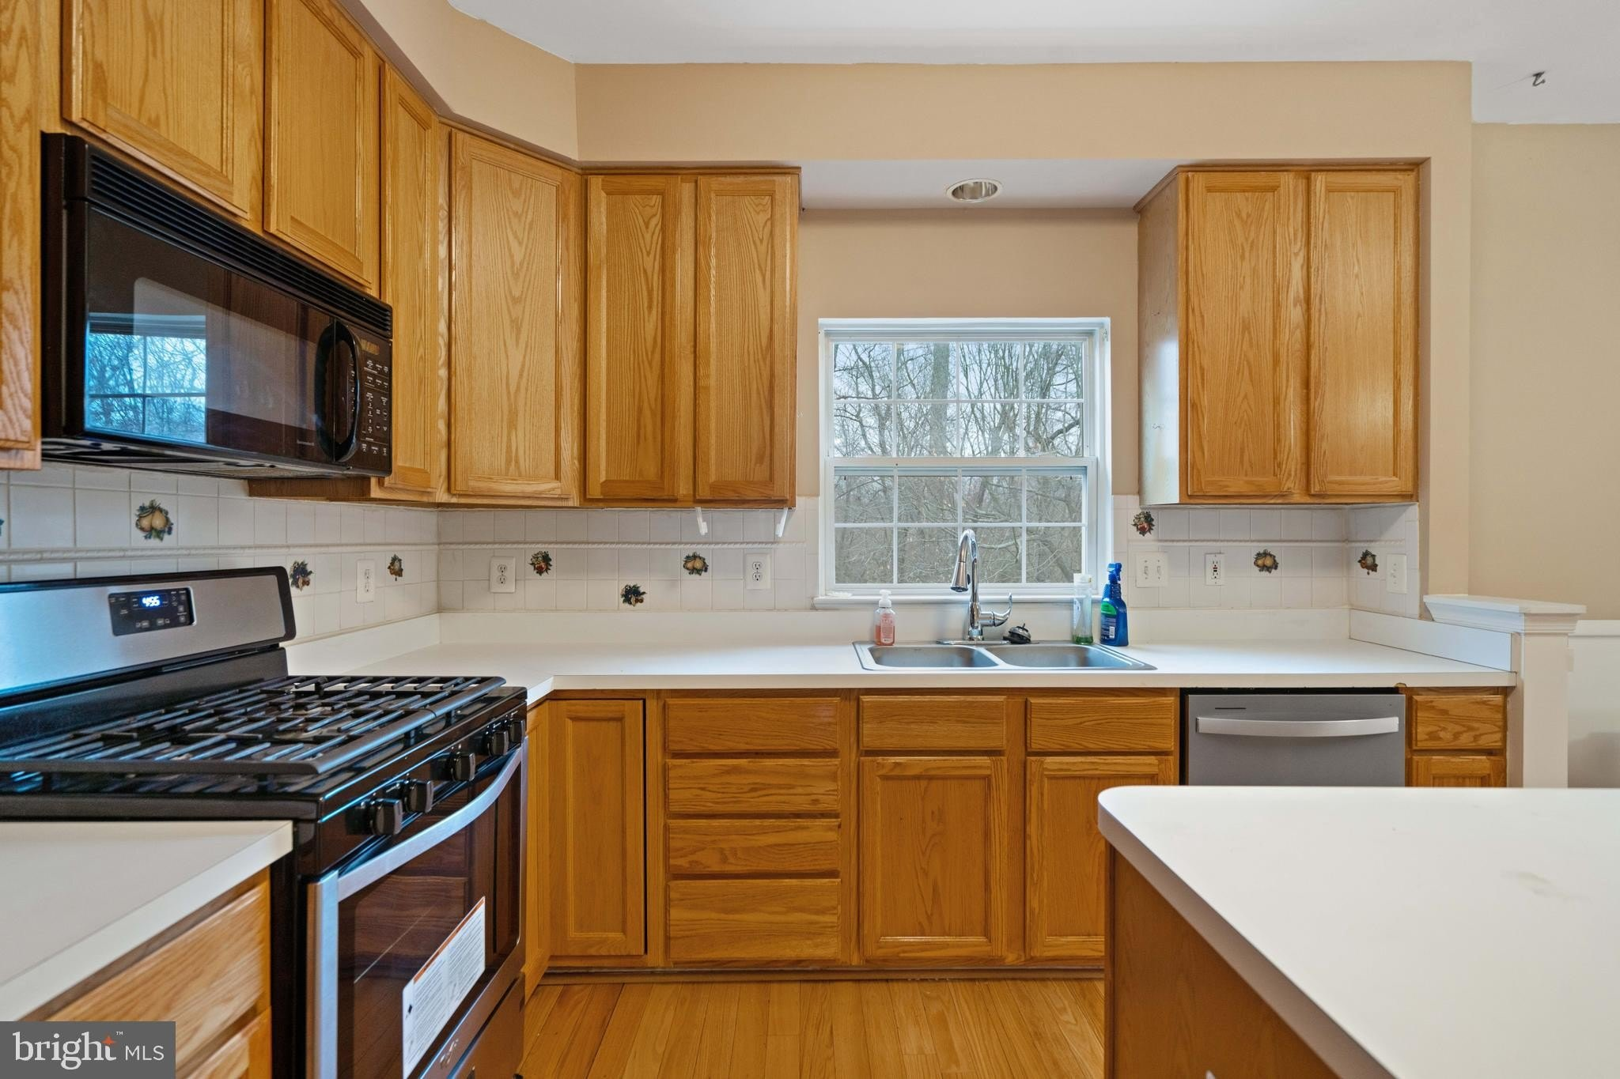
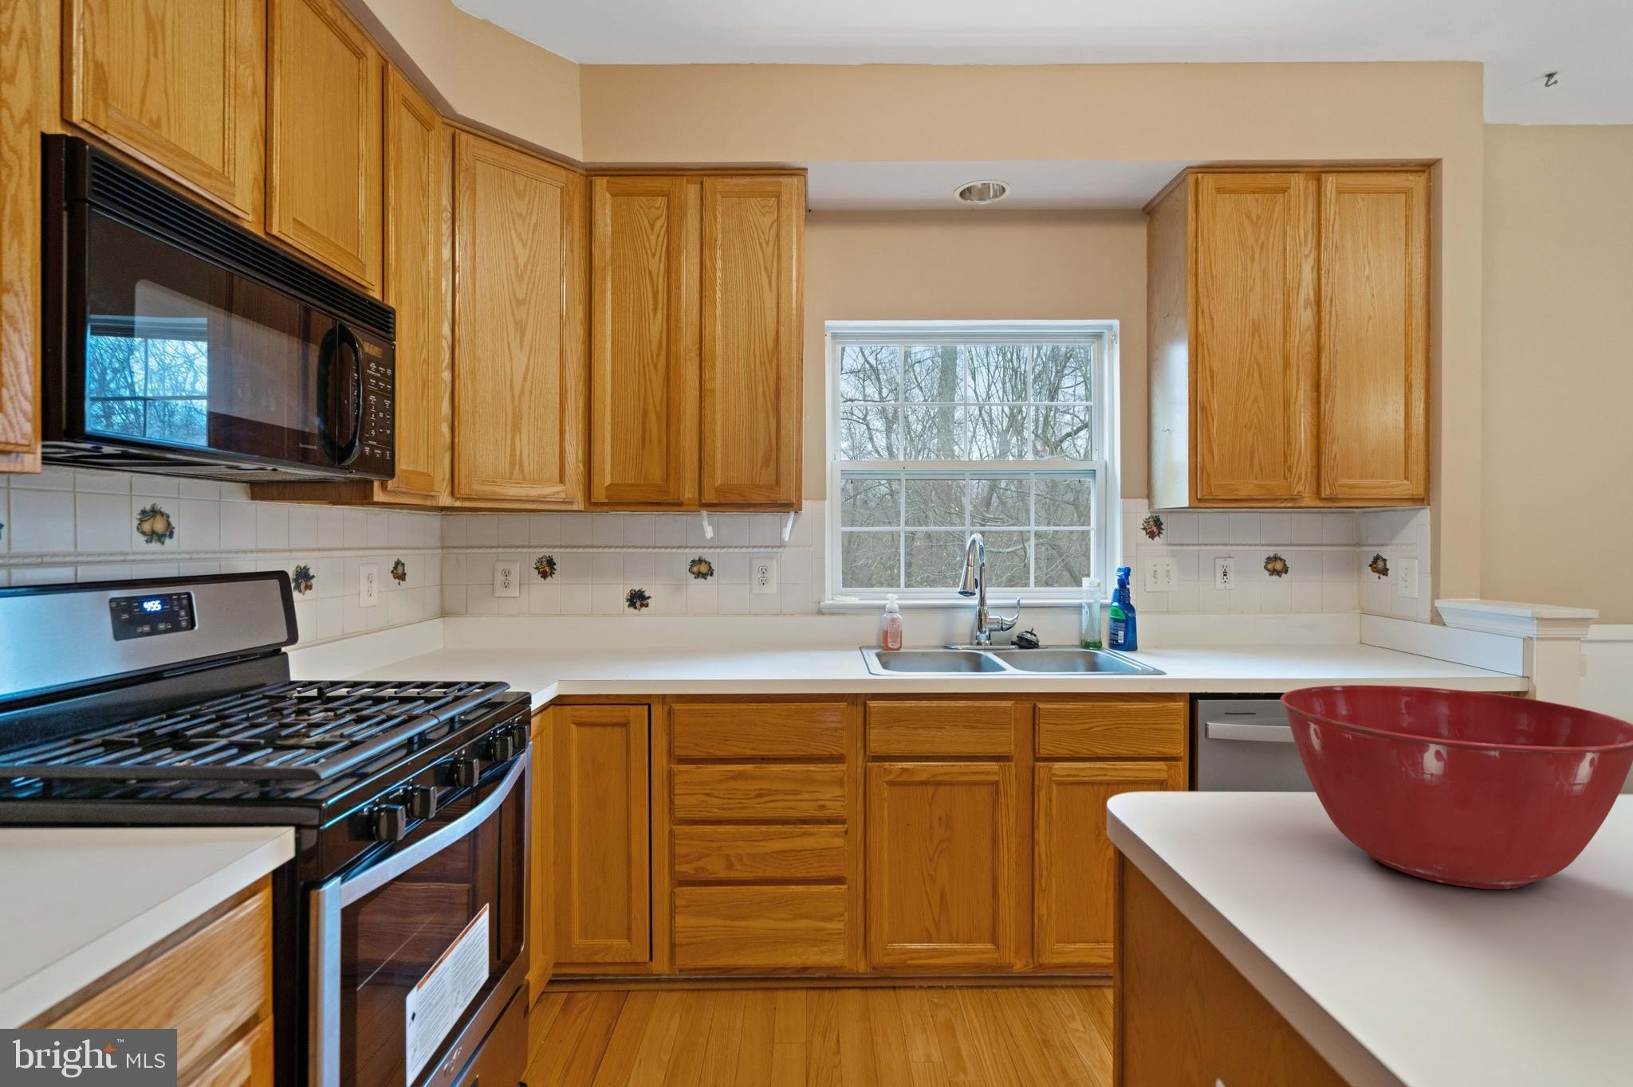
+ mixing bowl (1441, 785)
